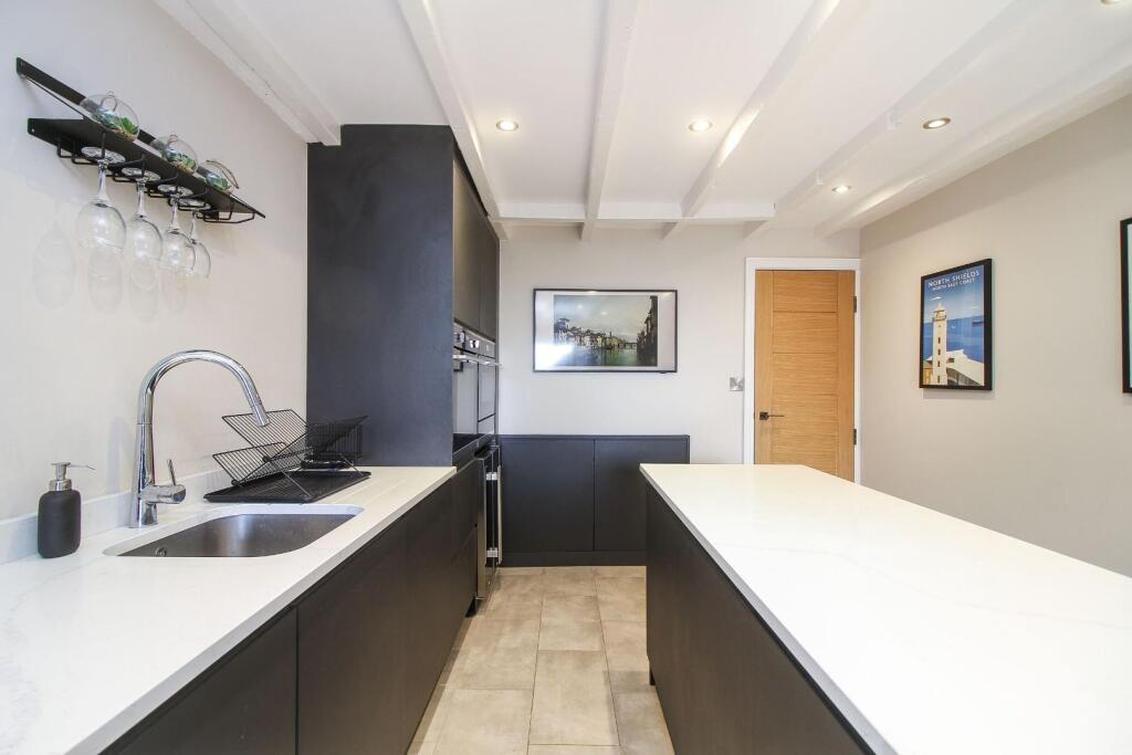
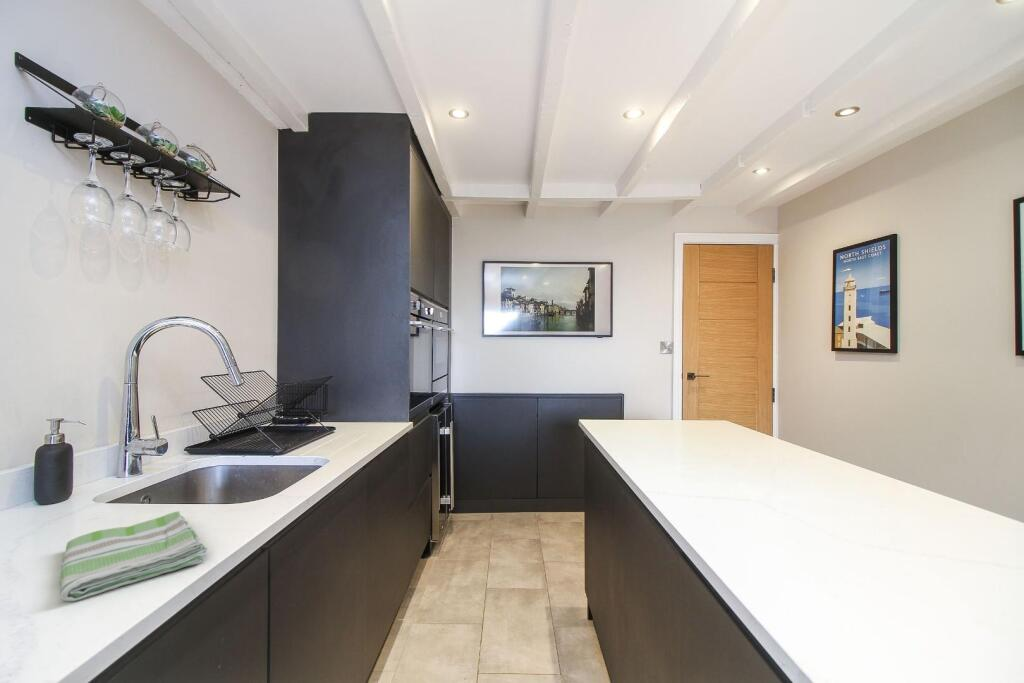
+ dish towel (133, 546)
